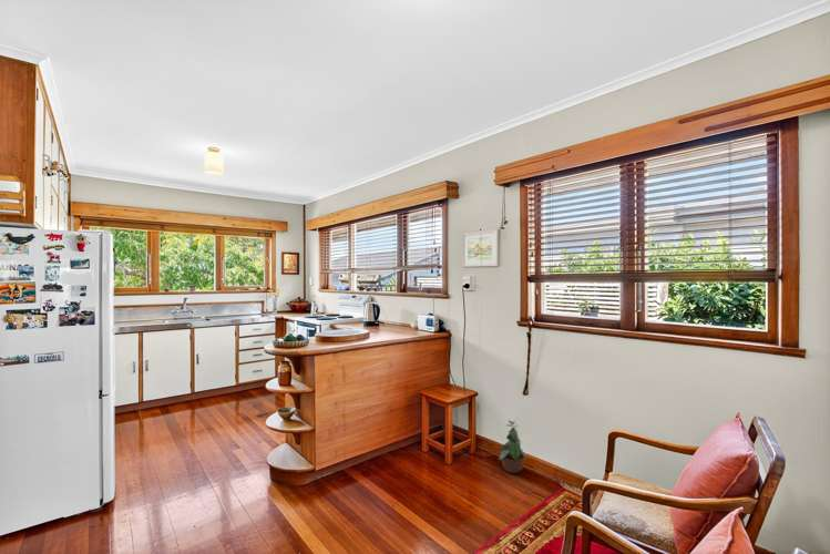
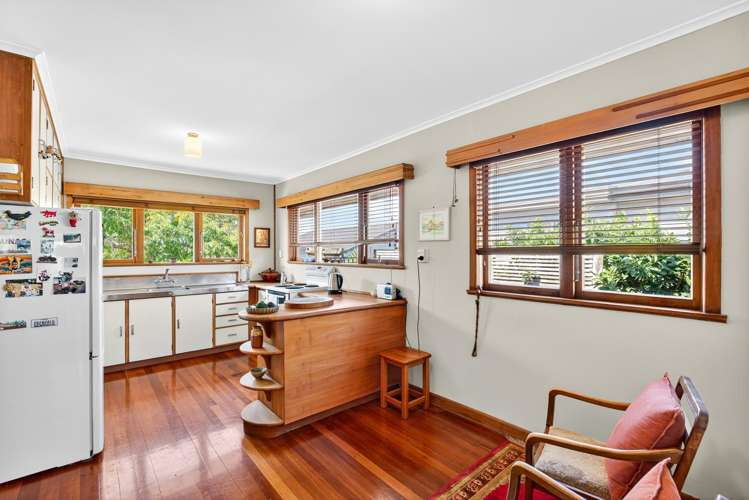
- potted plant (512, 445)
